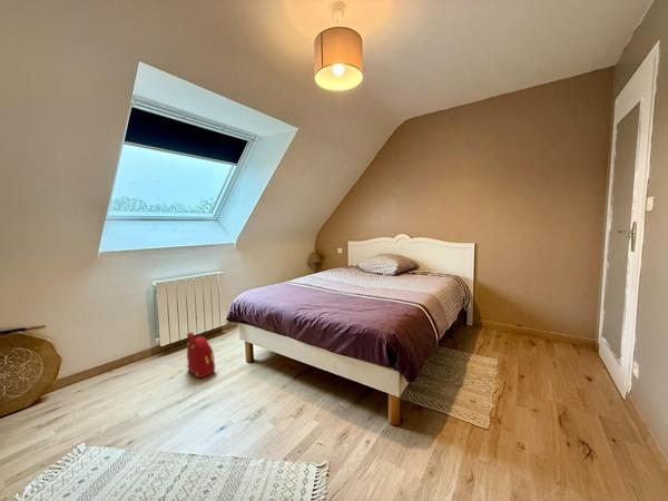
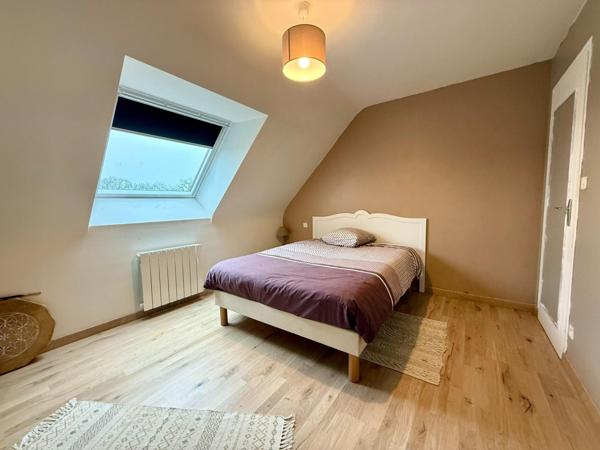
- backpack (199, 351)
